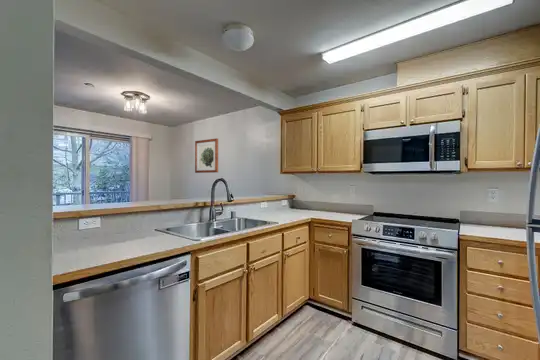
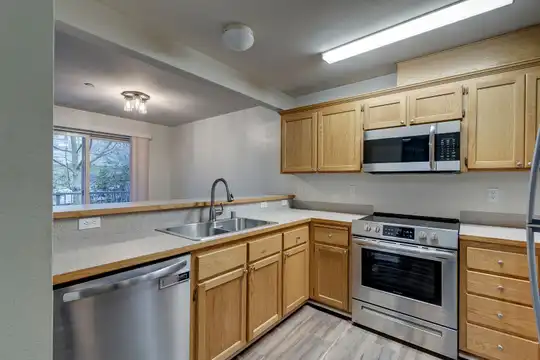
- wall art (206, 156)
